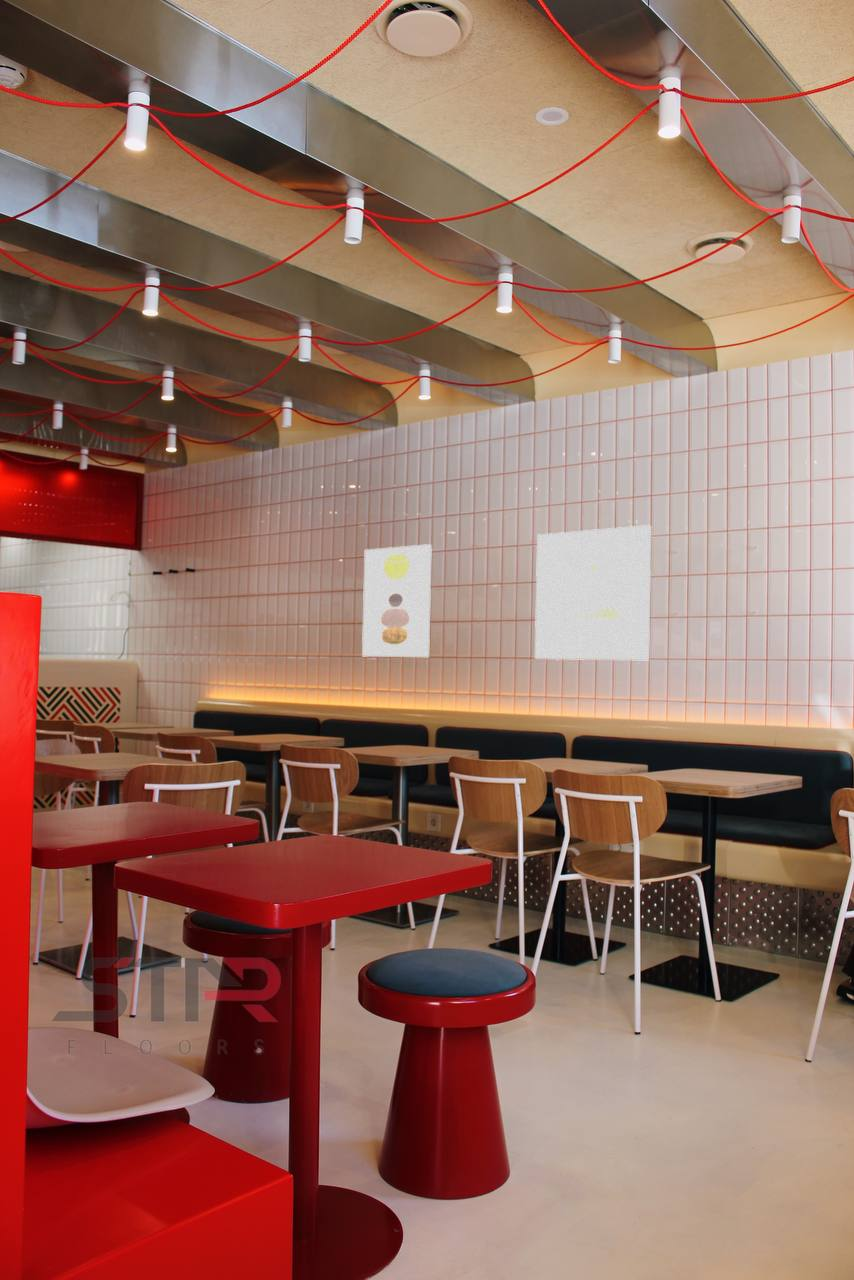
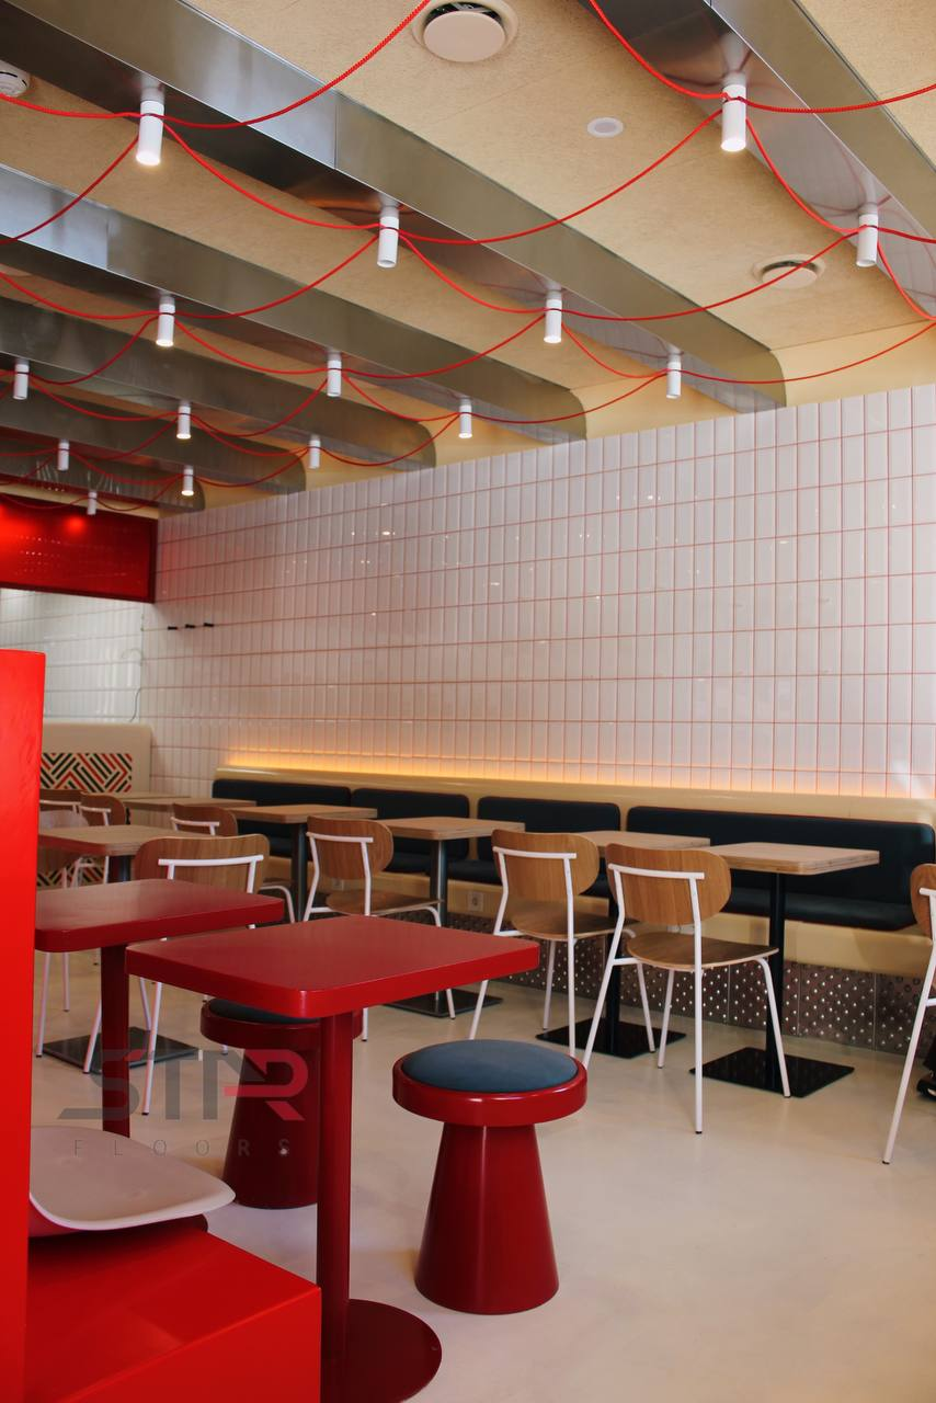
- wall art (395, 601)
- wall art (590, 594)
